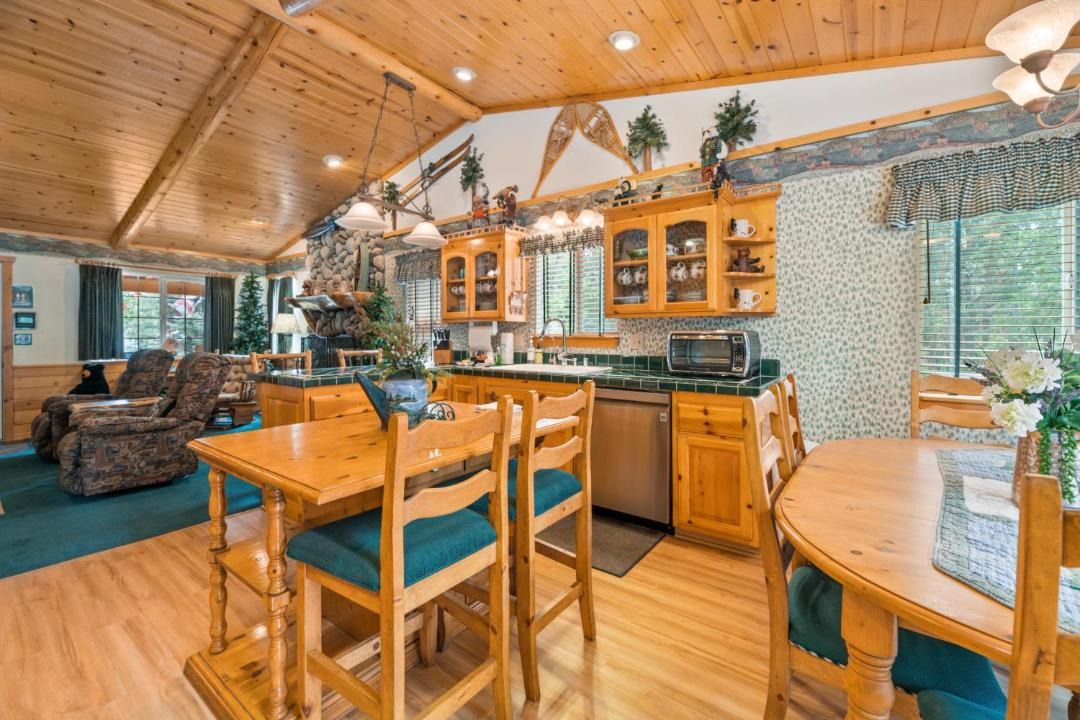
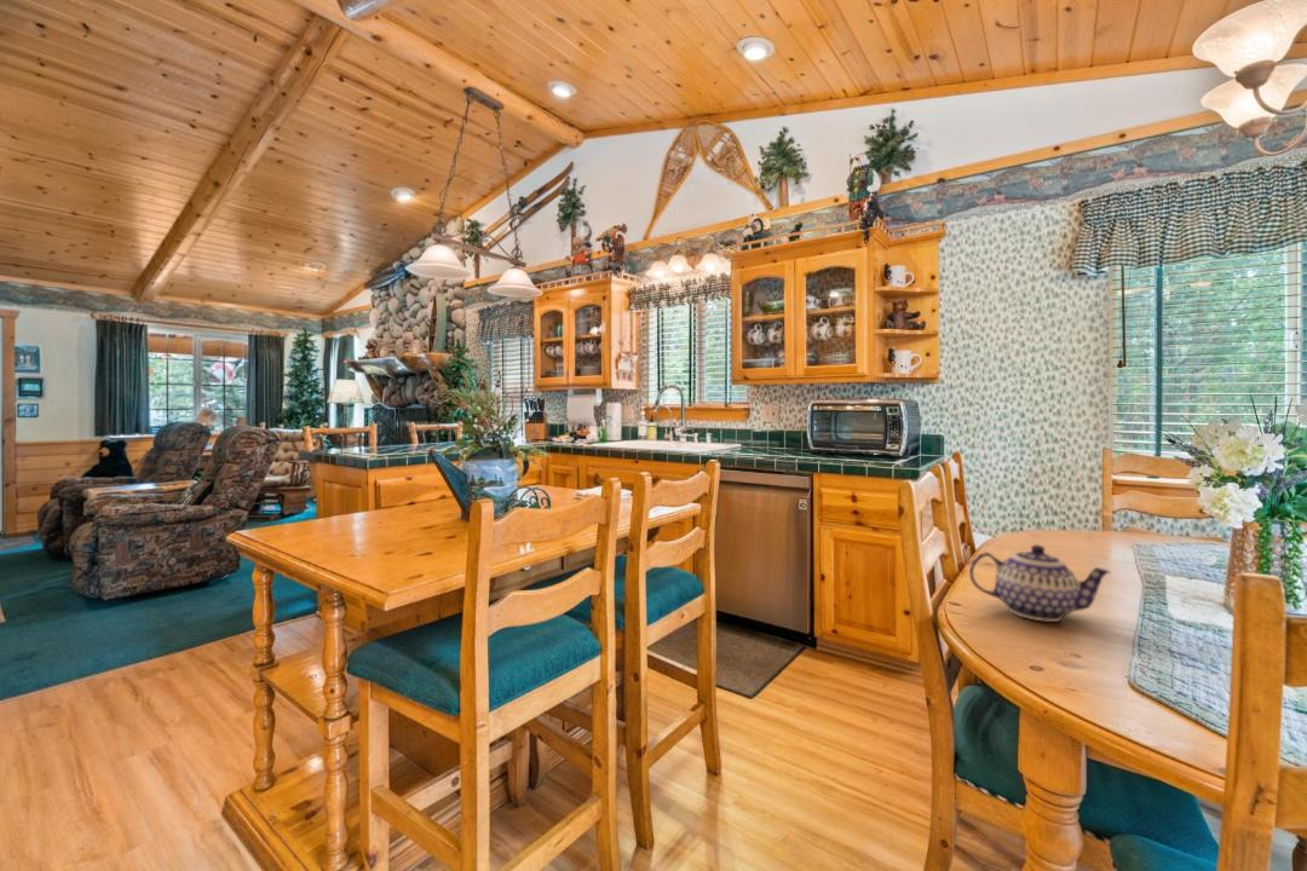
+ teapot (1036, 578)
